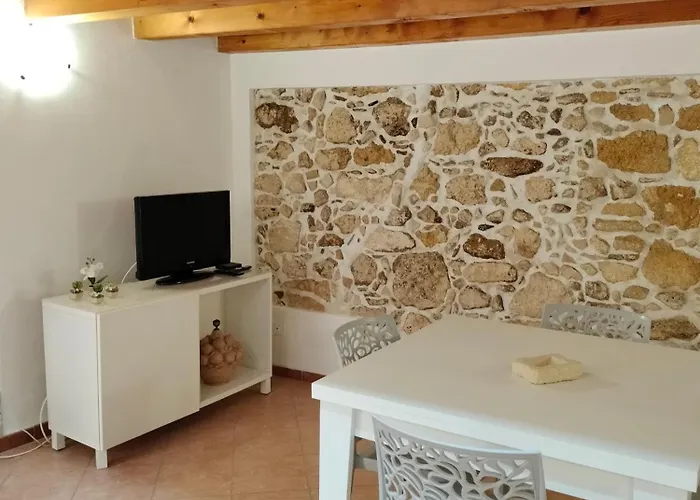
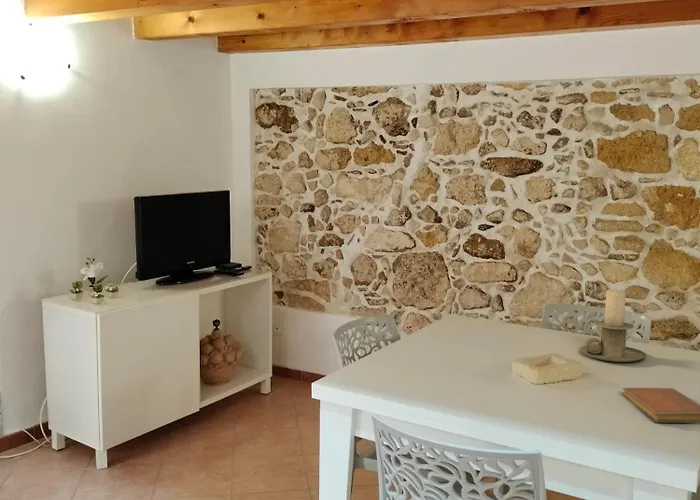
+ candle holder (614, 323)
+ notebook (665, 404)
